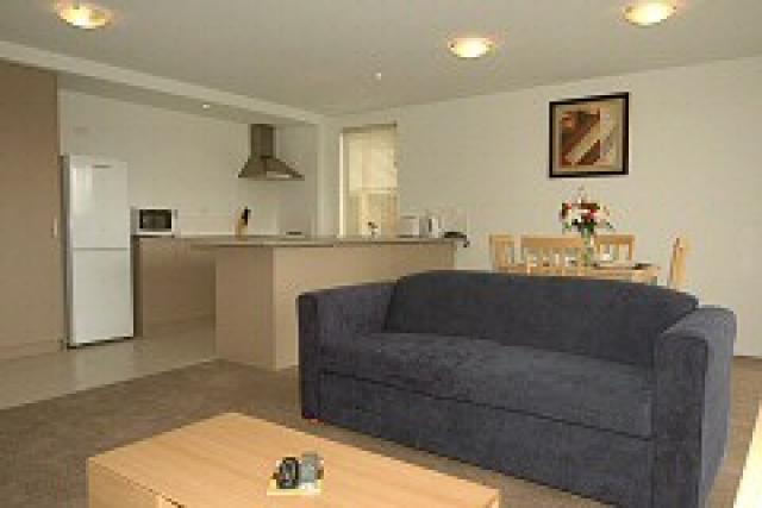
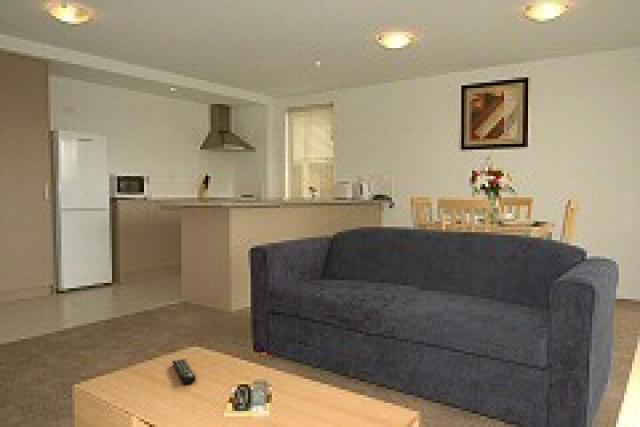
+ remote control (183, 370)
